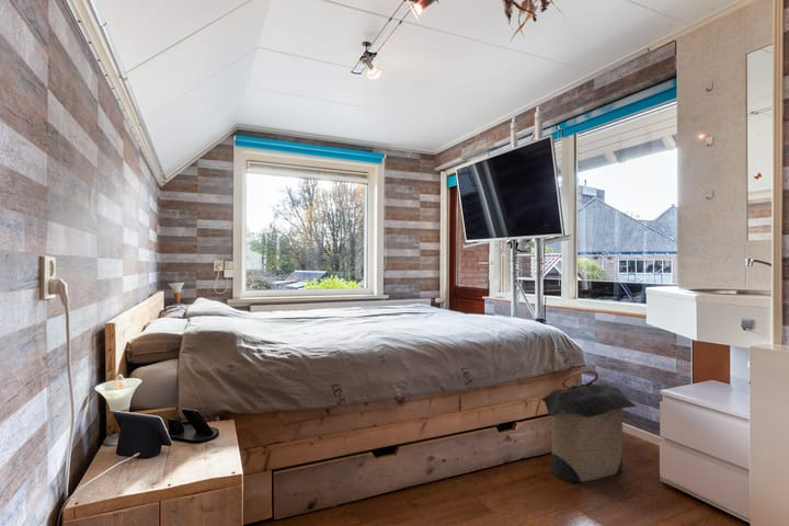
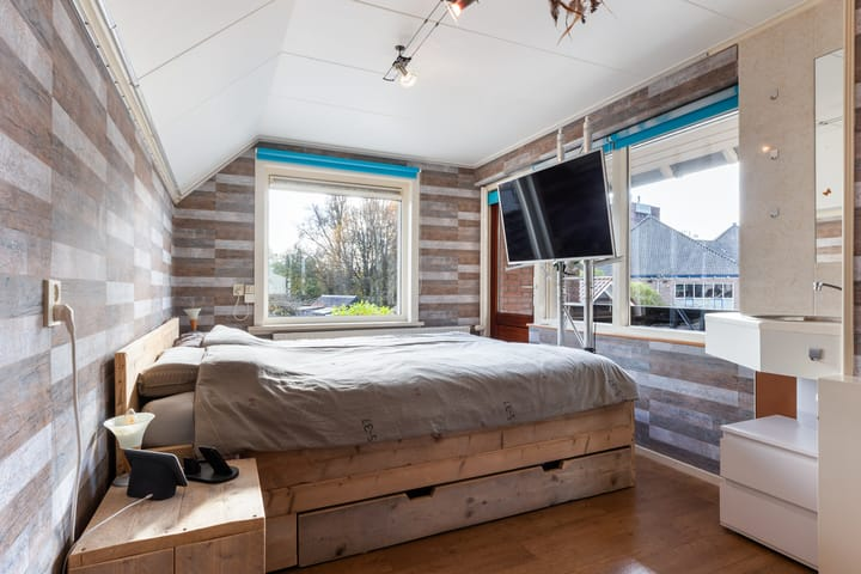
- laundry hamper (586, 416)
